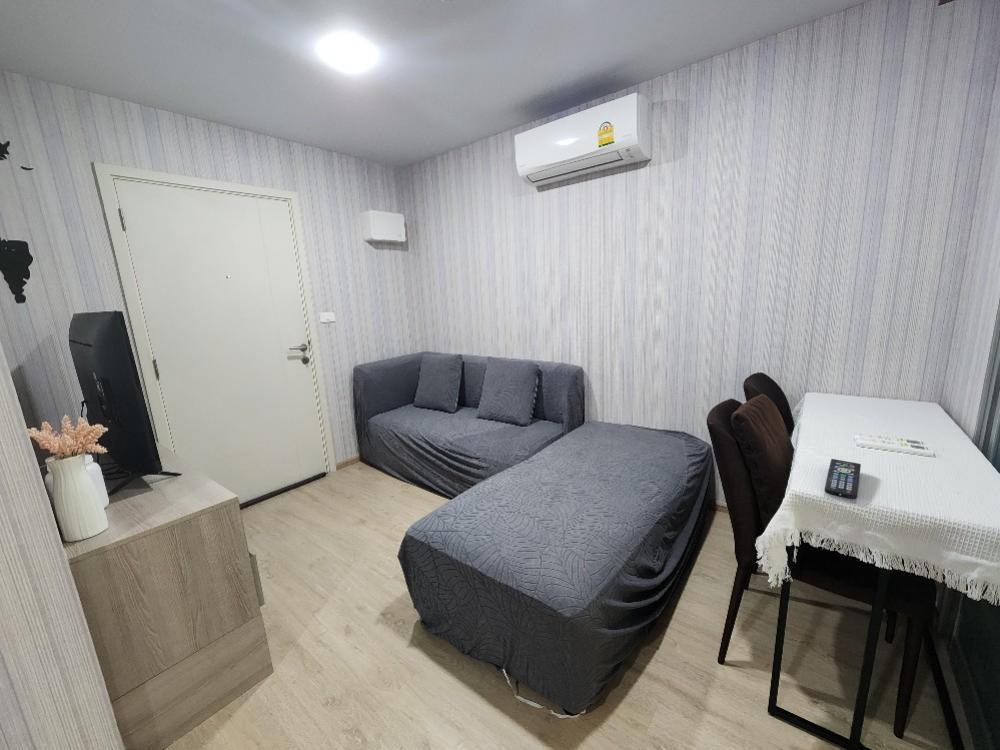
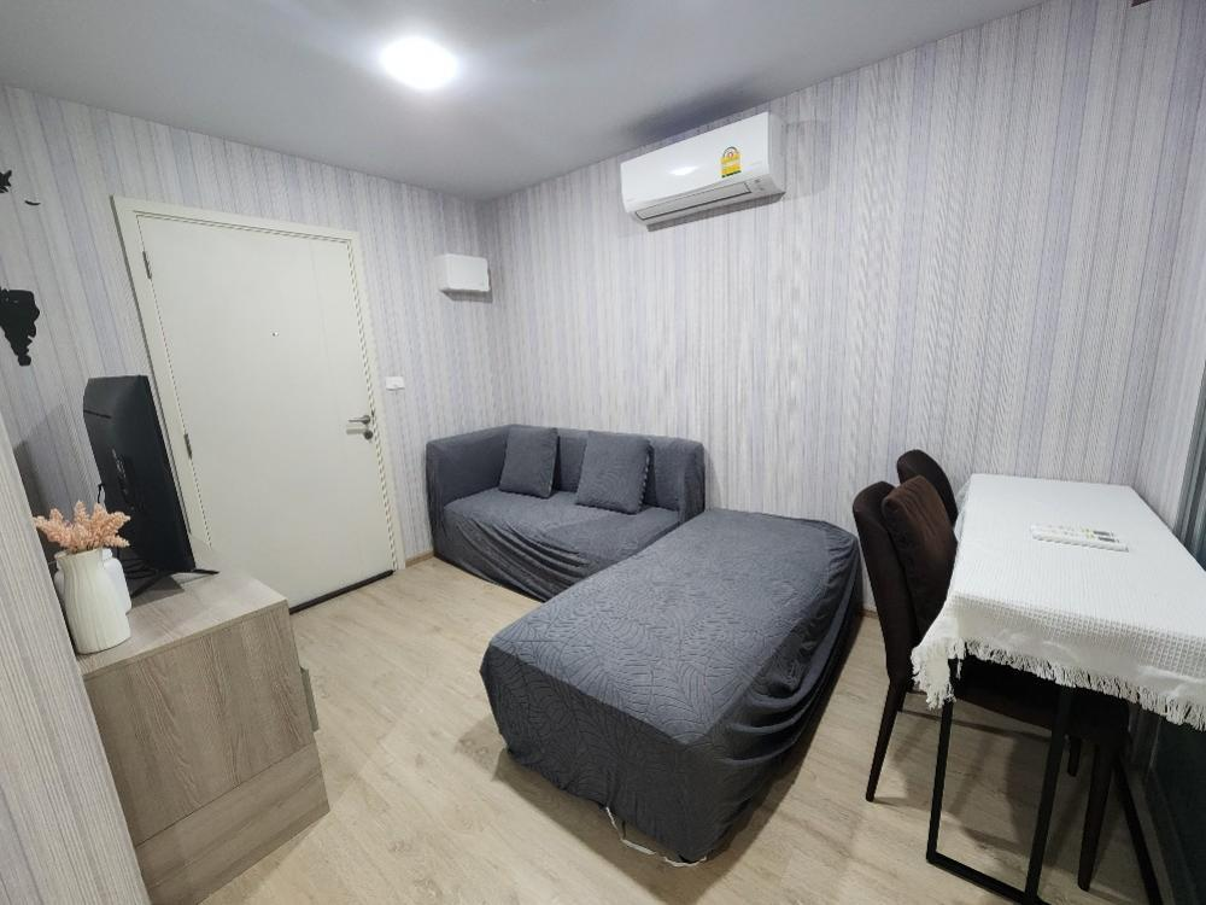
- remote control (843, 477)
